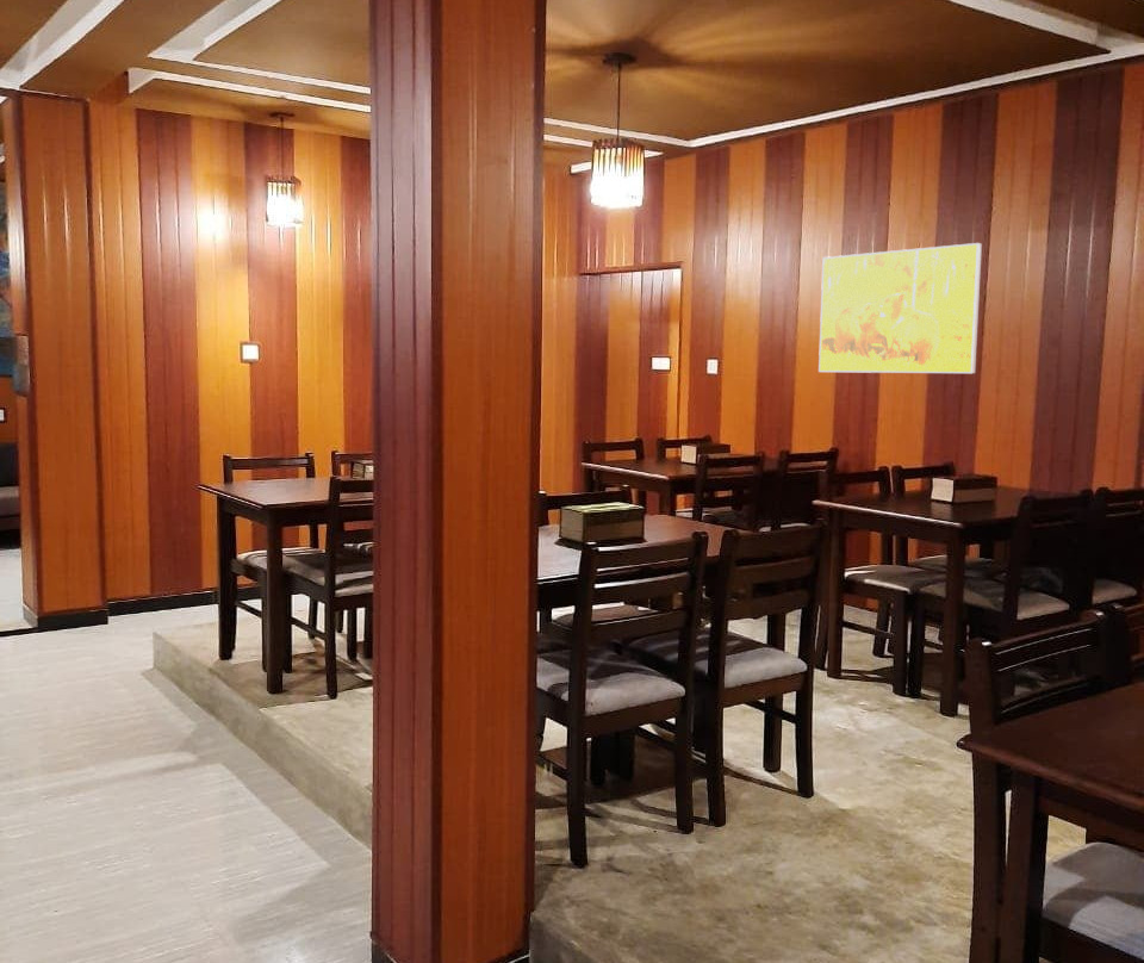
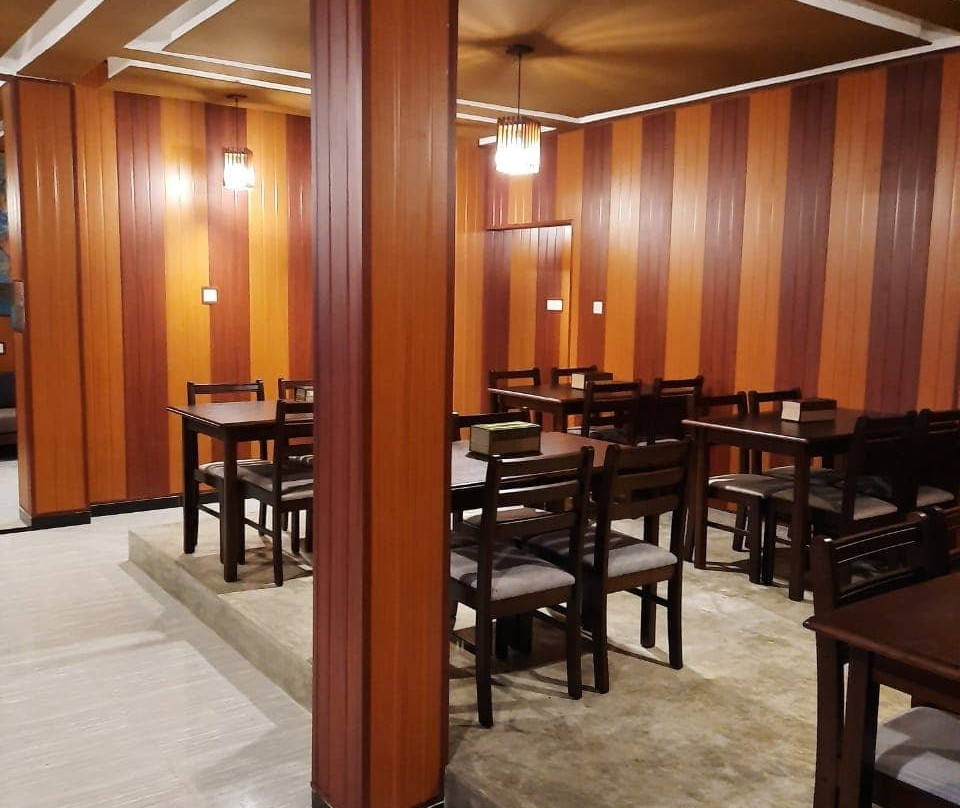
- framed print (894, 311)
